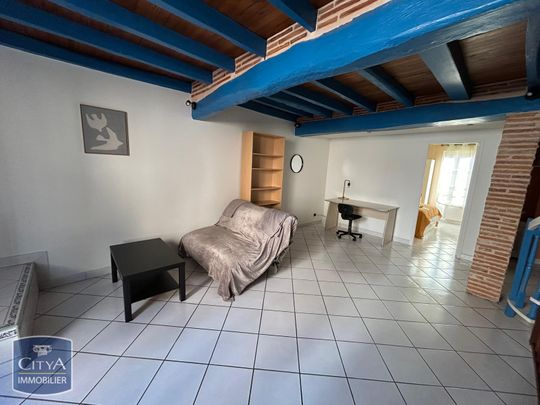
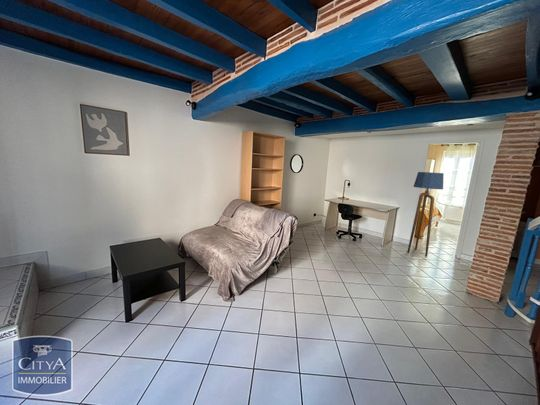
+ floor lamp (423, 213)
